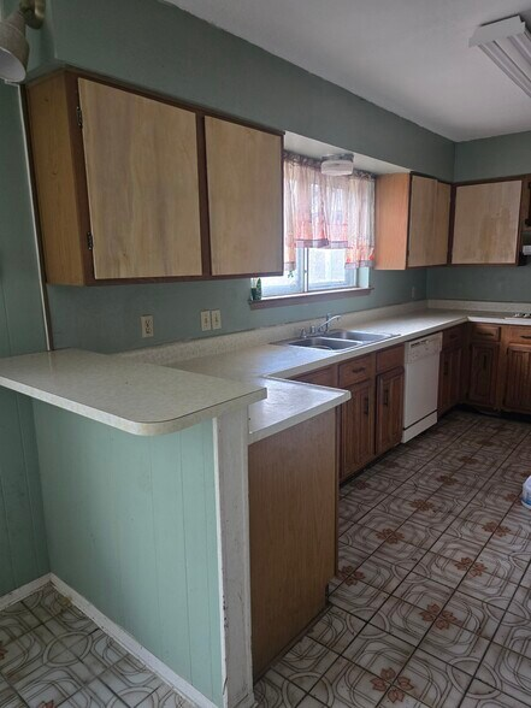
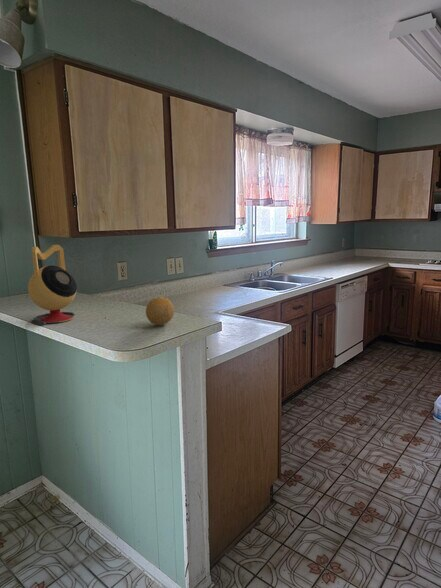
+ fruit (159, 310)
+ kettle (51, 283)
